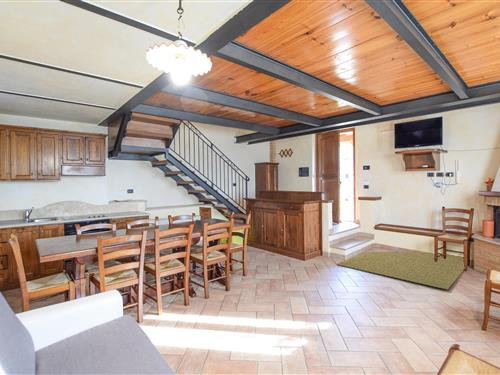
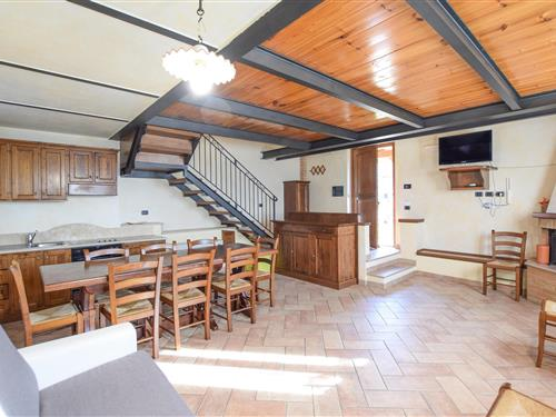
- rug (409, 259)
